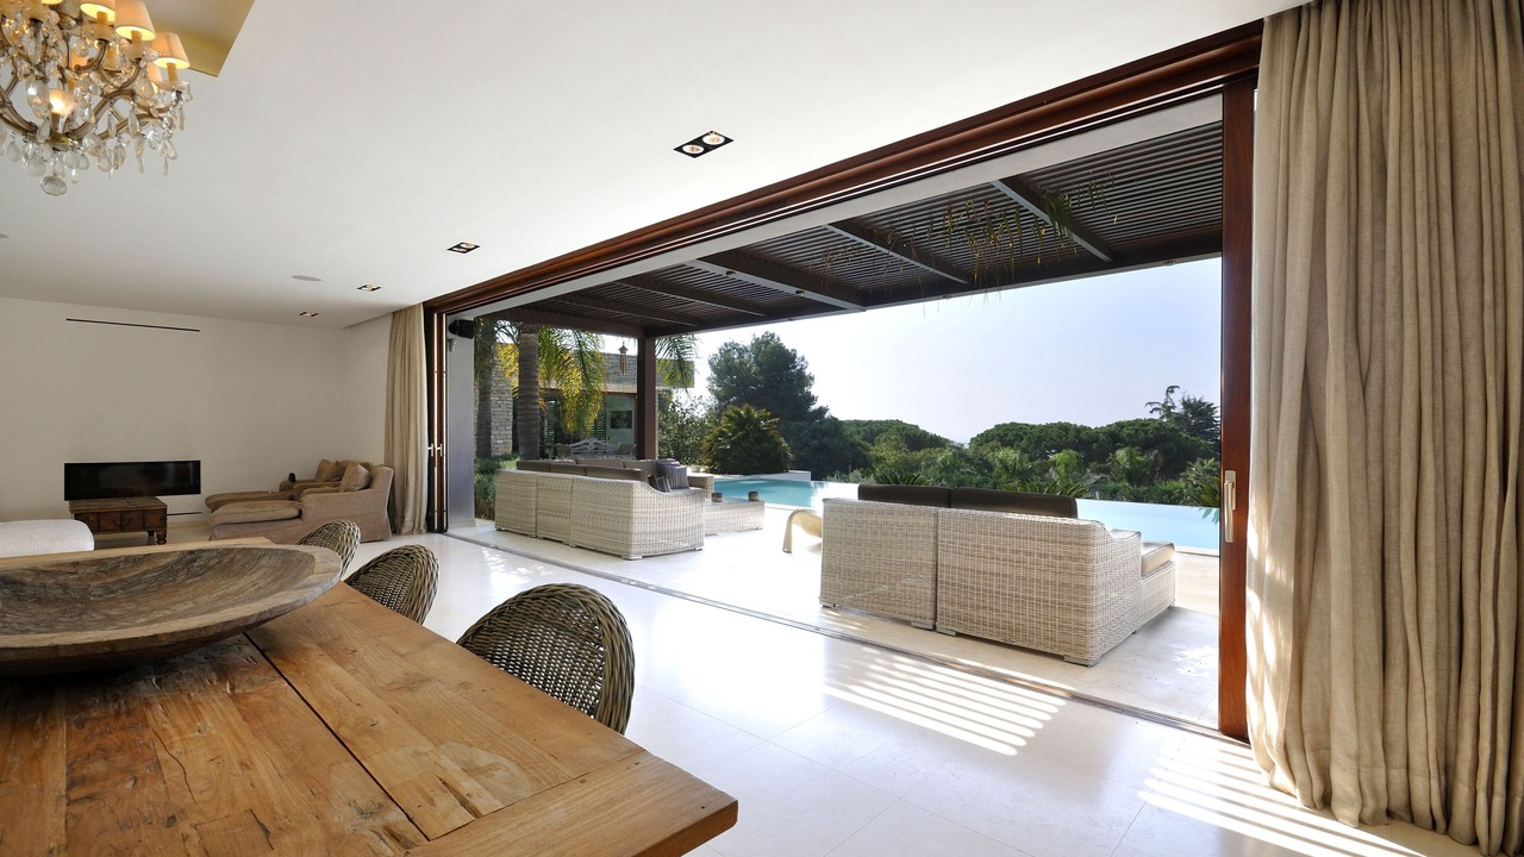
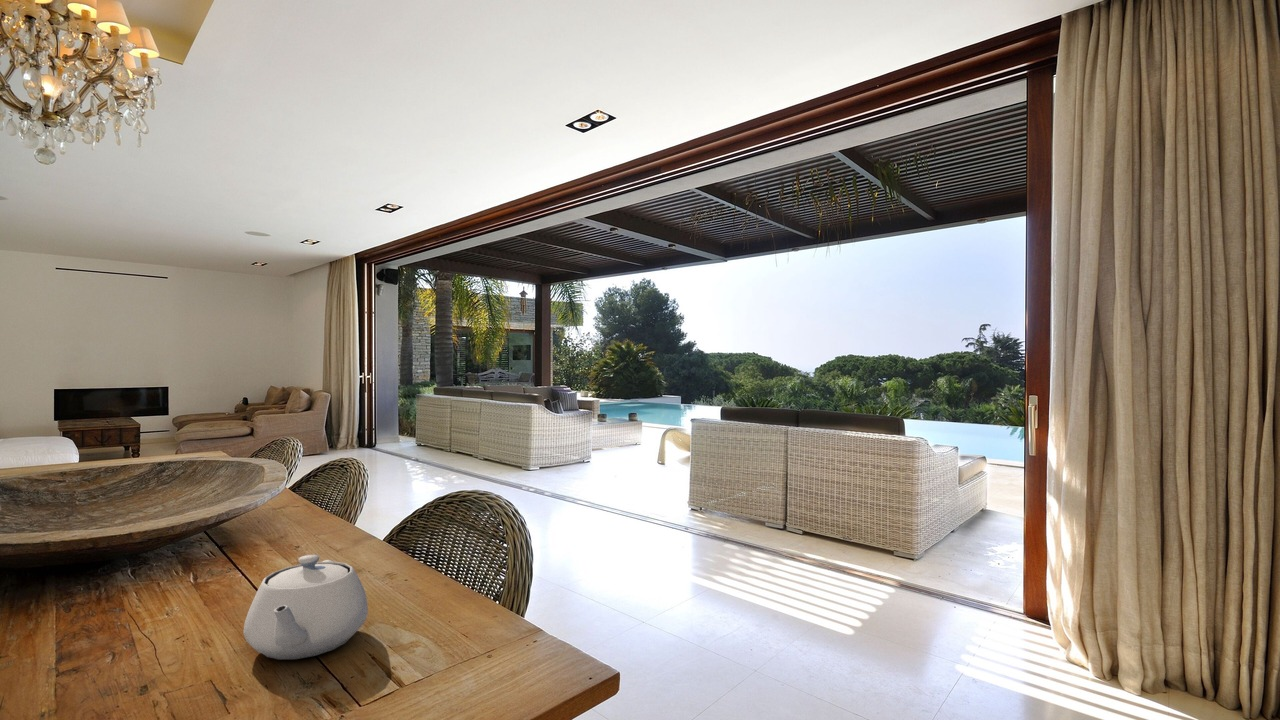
+ teapot (309, 601)
